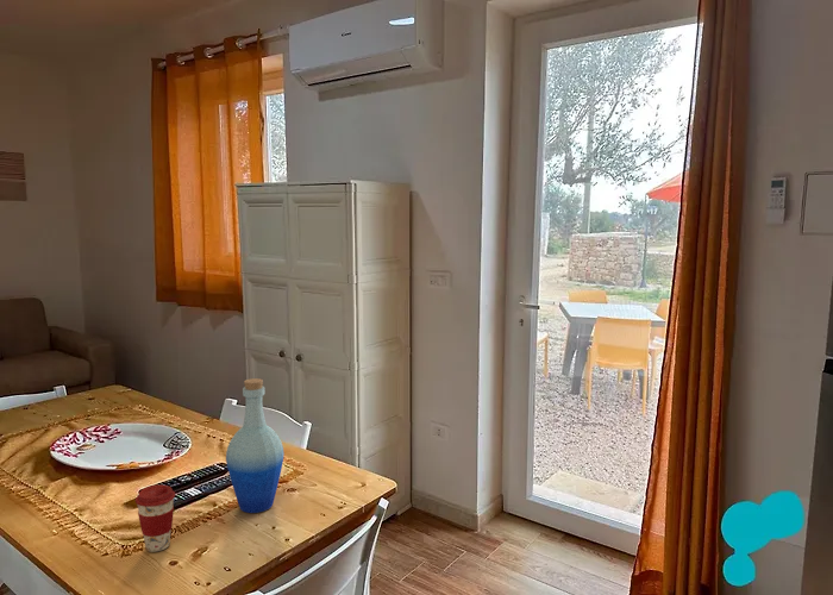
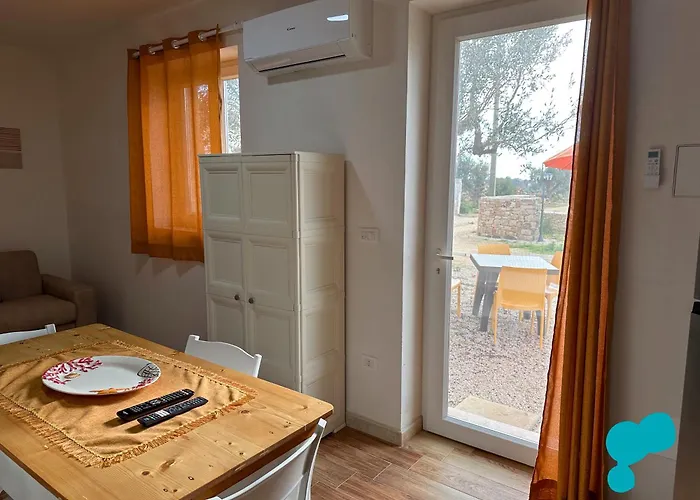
- coffee cup (156, 518)
- bottle (255, 443)
